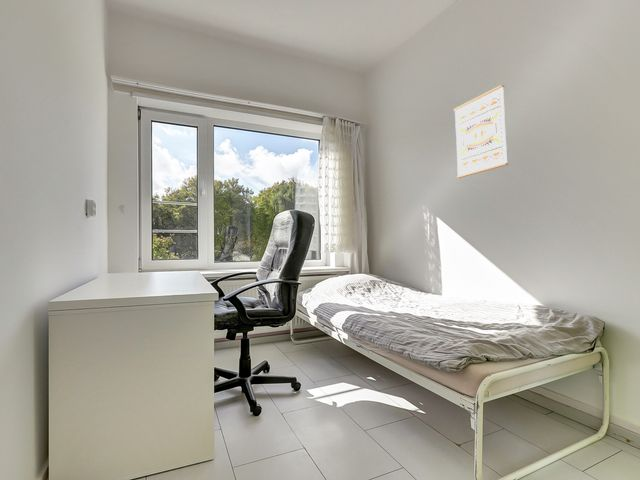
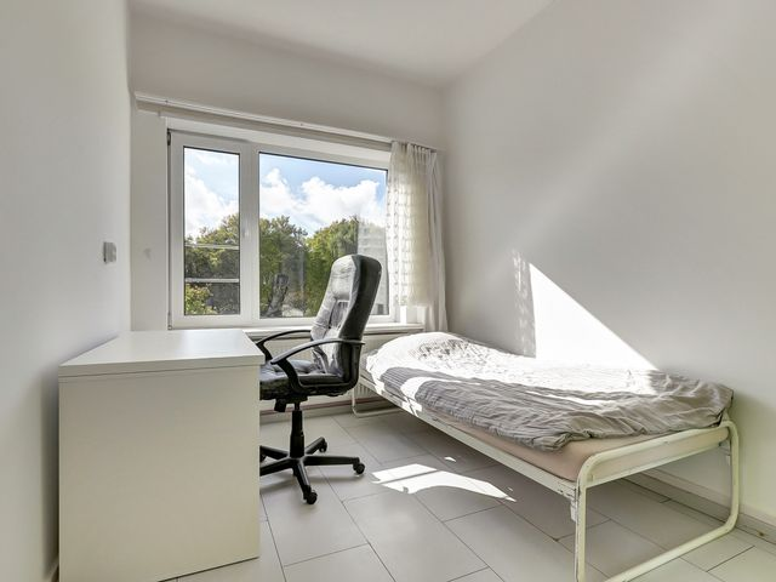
- wall art (478, 134)
